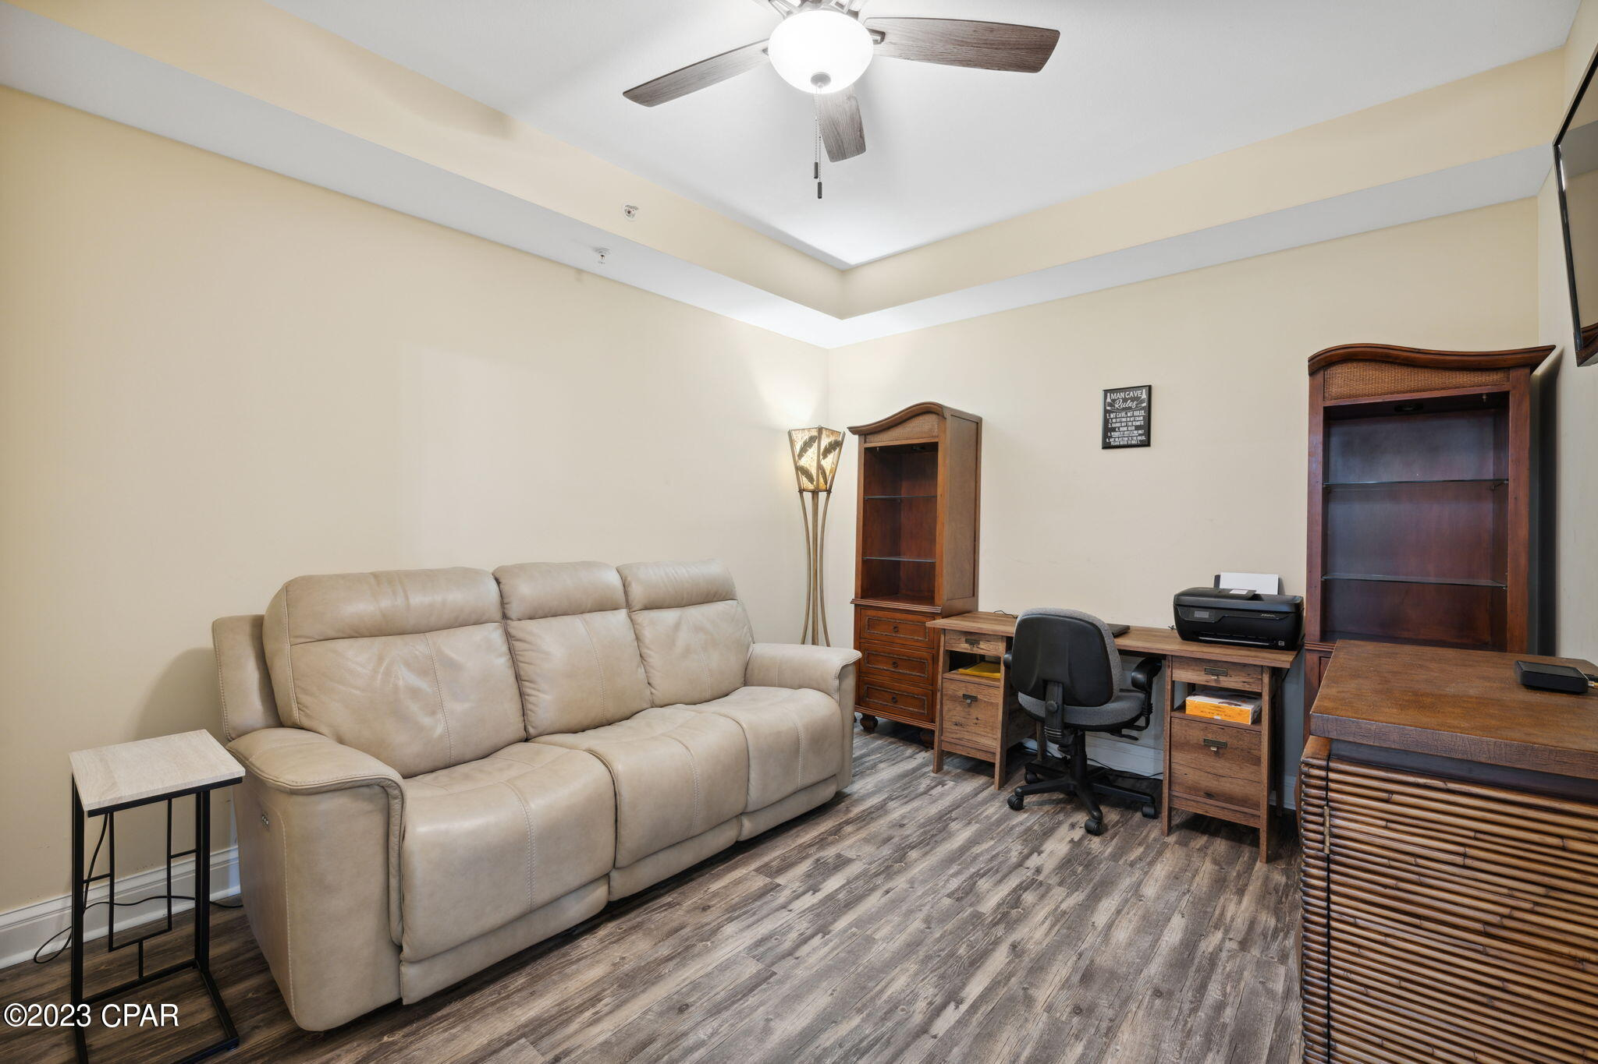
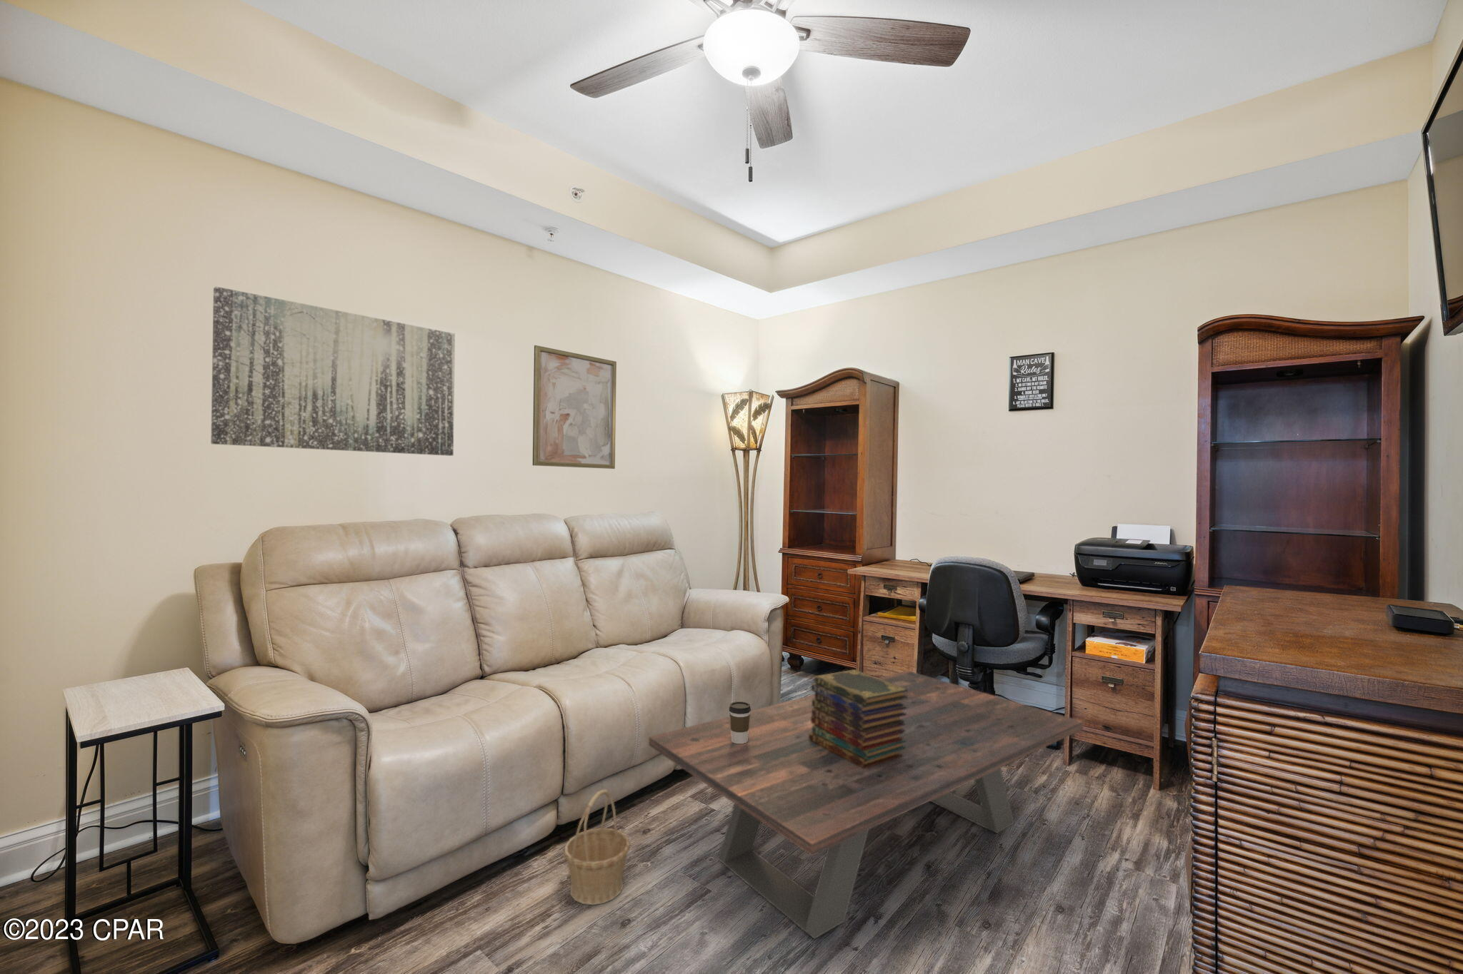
+ book stack (858, 714)
+ coffee cup (740, 722)
+ wall art (578, 410)
+ basket (597, 839)
+ wall art (348, 382)
+ coffee table (875, 784)
